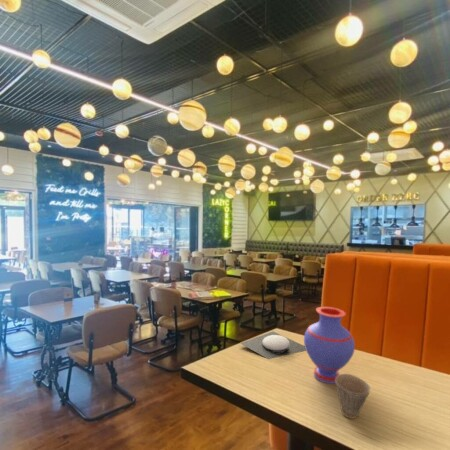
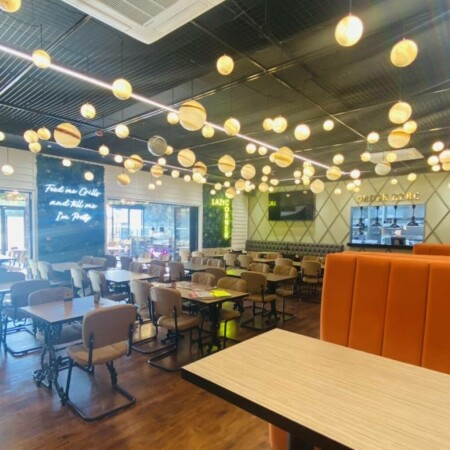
- plate (276, 343)
- vase (328, 344)
- cup (351, 398)
